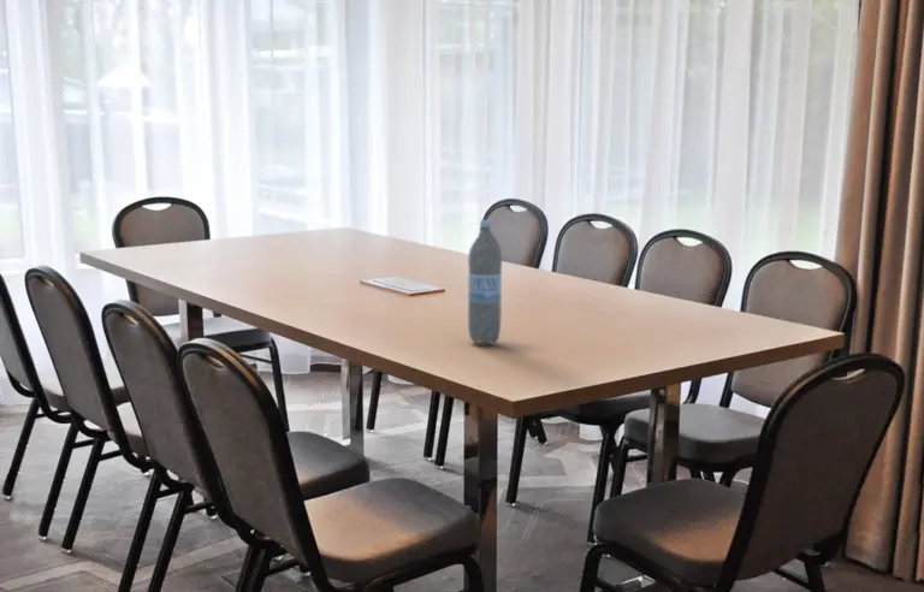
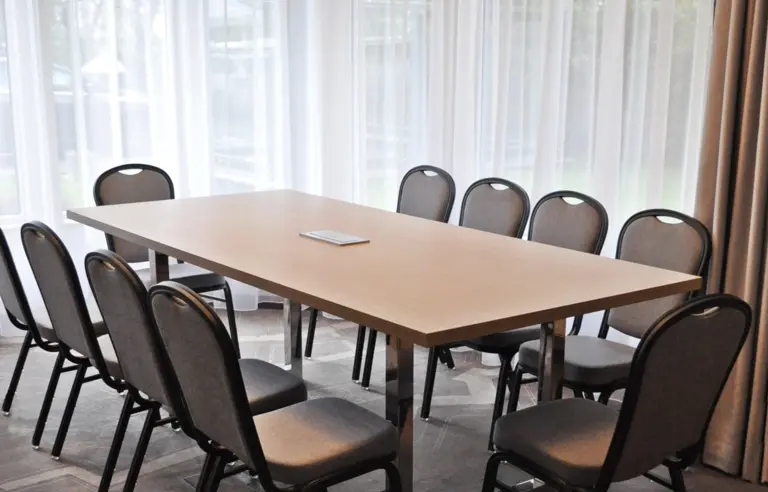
- water bottle (485, 282)
